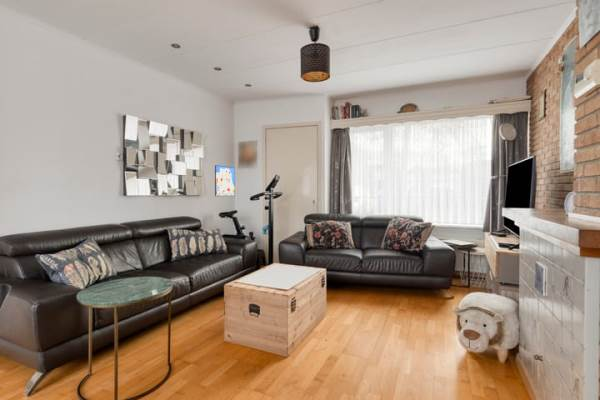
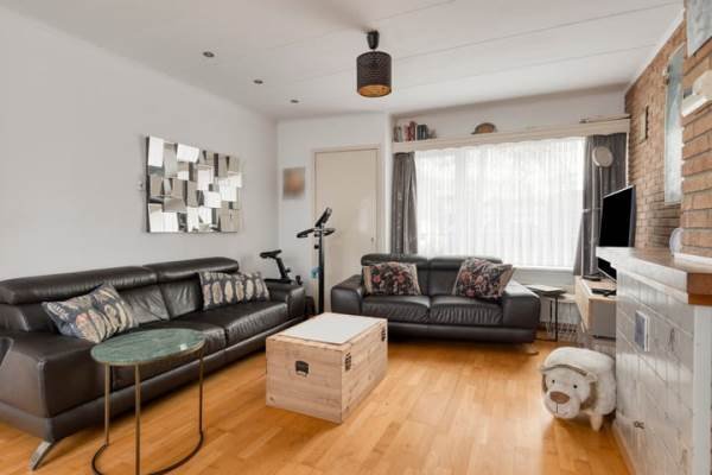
- wall art (225, 181)
